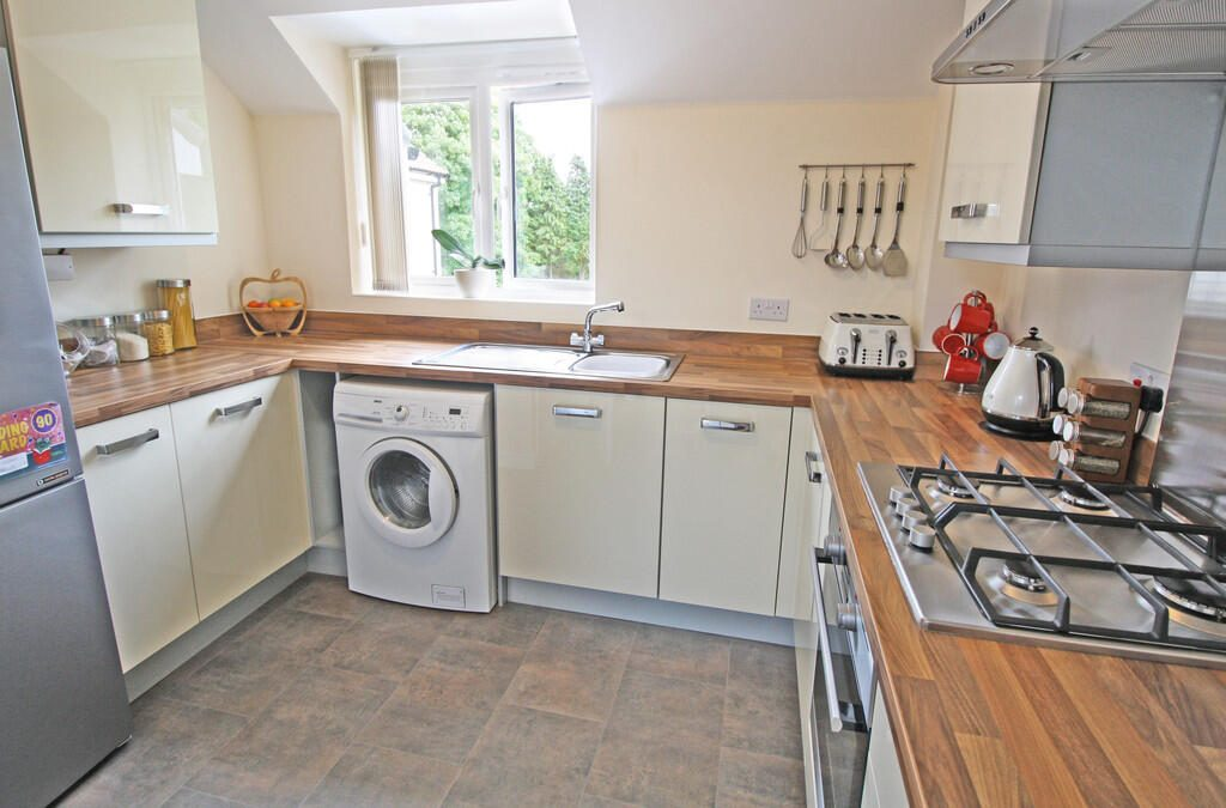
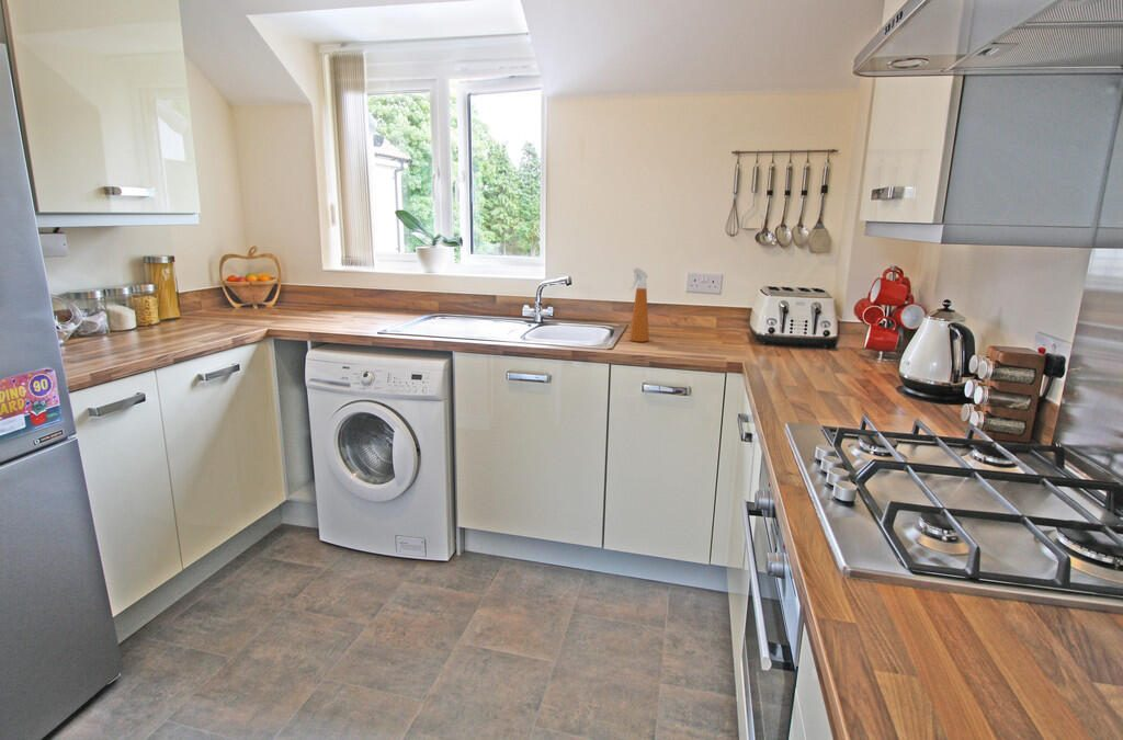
+ spray bottle (637, 304)
